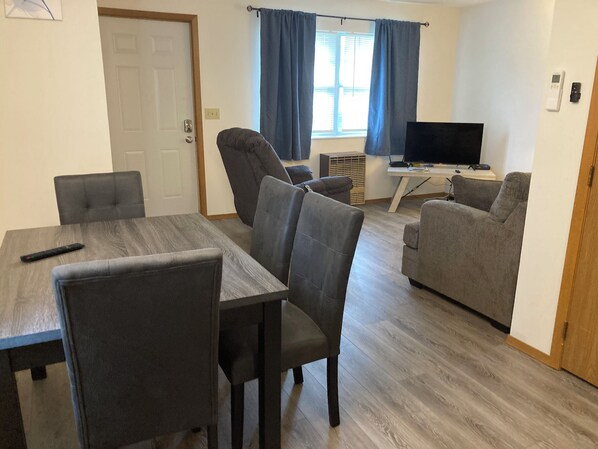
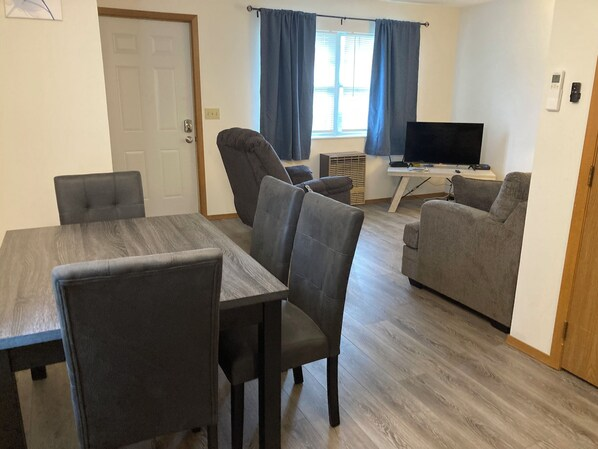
- remote control (53, 252)
